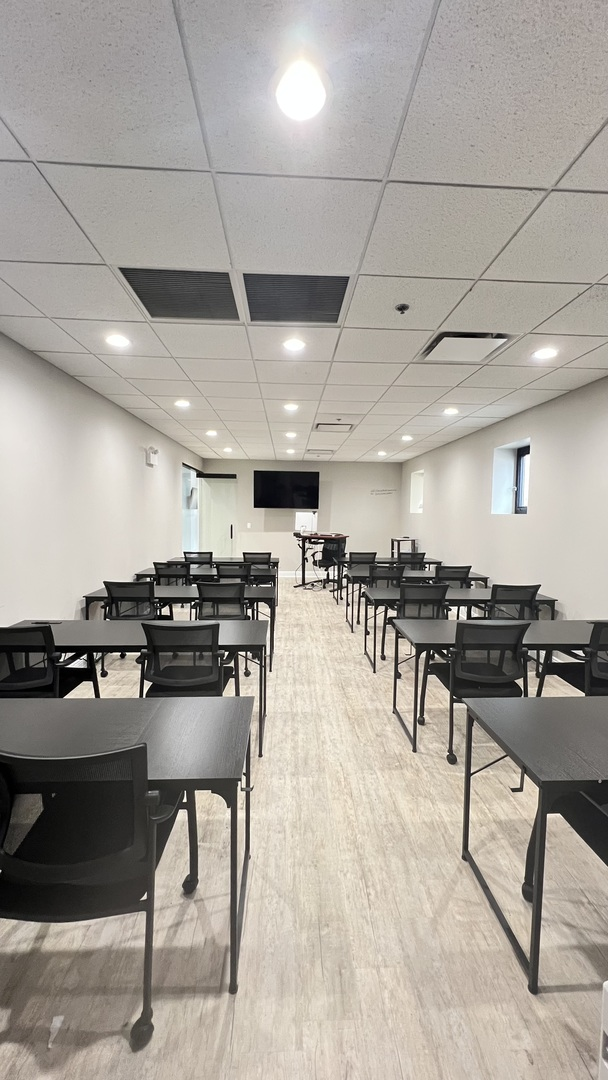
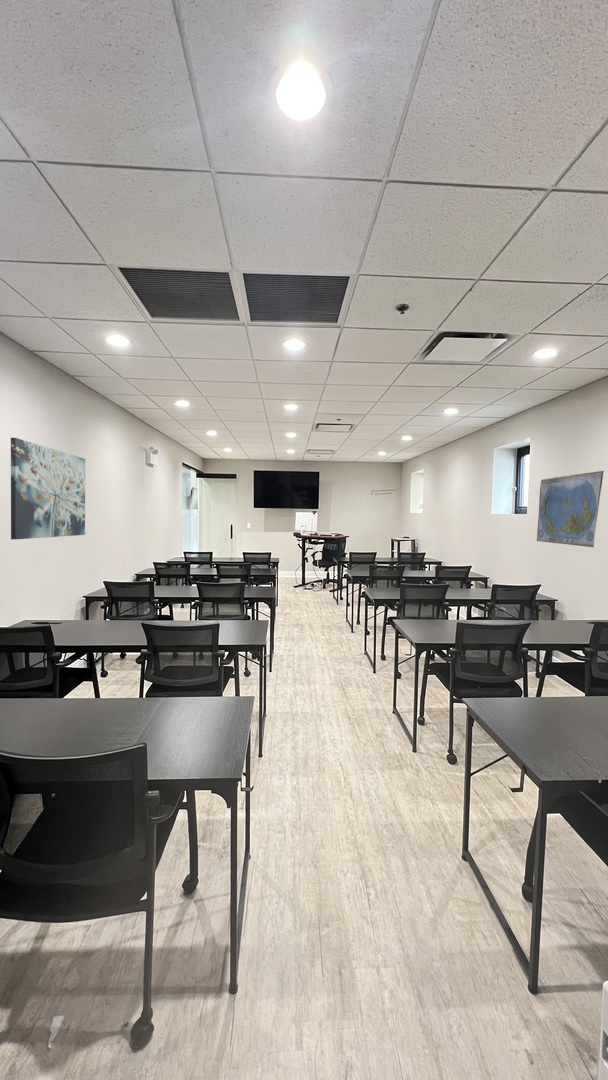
+ wall art (53, 493)
+ world map (565, 510)
